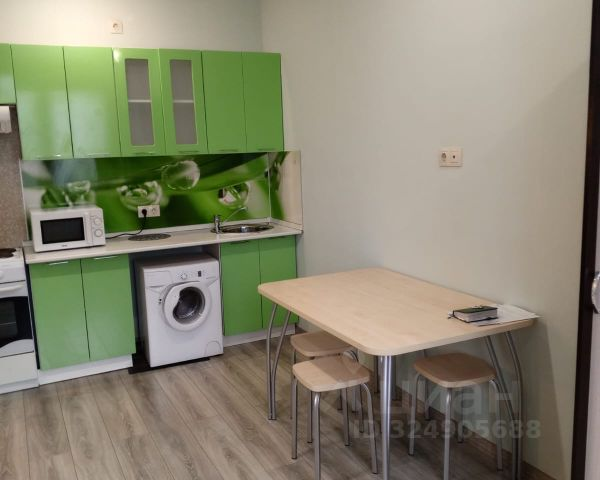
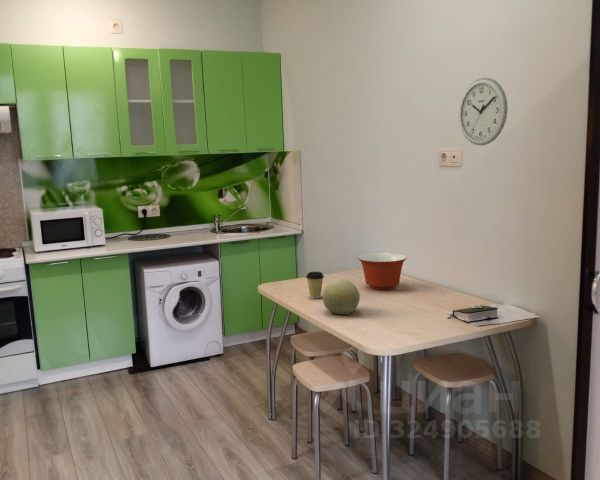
+ coffee cup (315, 285)
+ mixing bowl (382, 272)
+ wall clock (481, 112)
+ fruit (341, 295)
